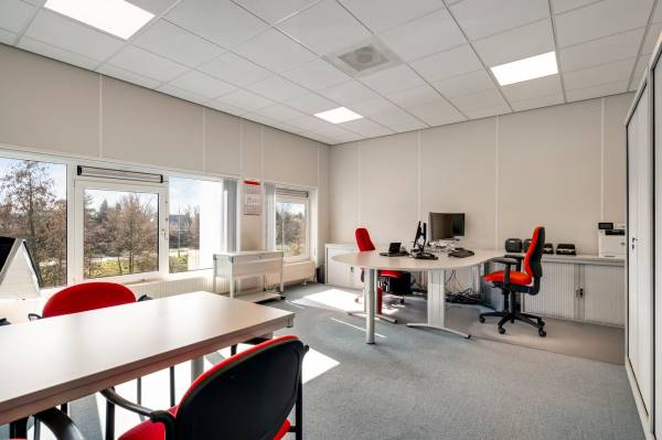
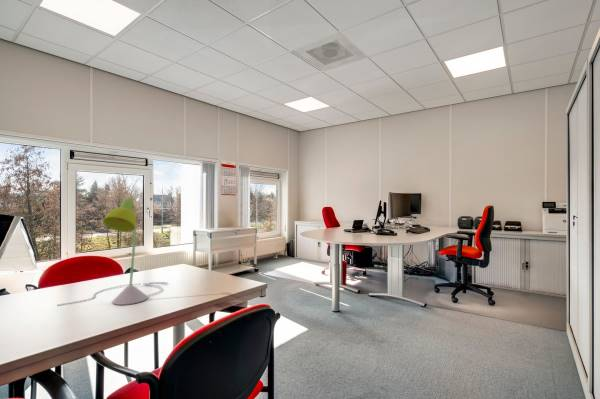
+ desk lamp (116, 230)
